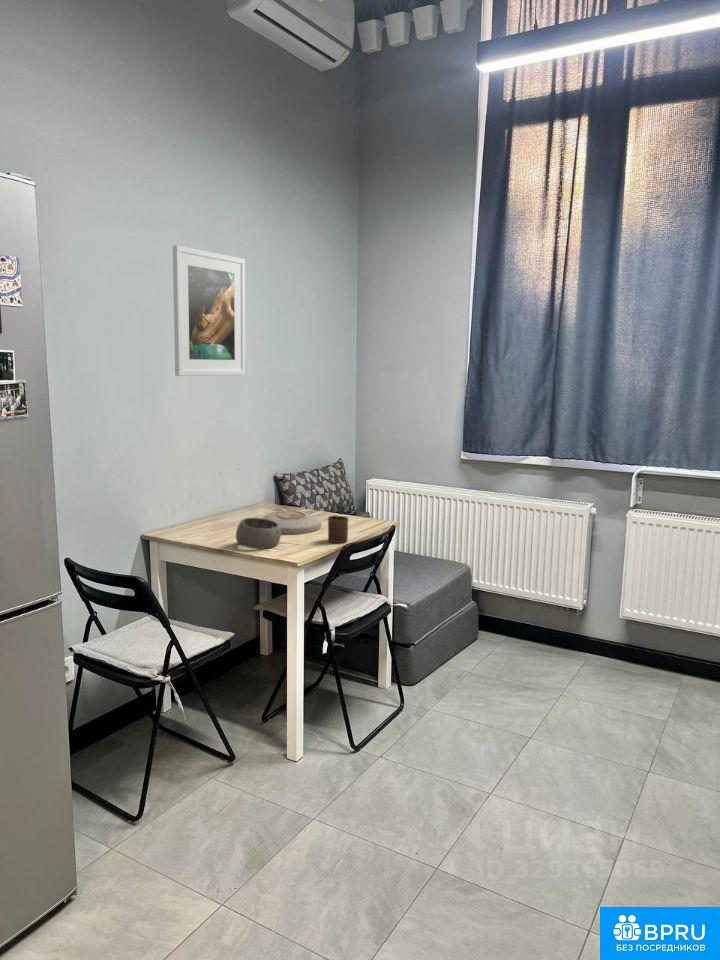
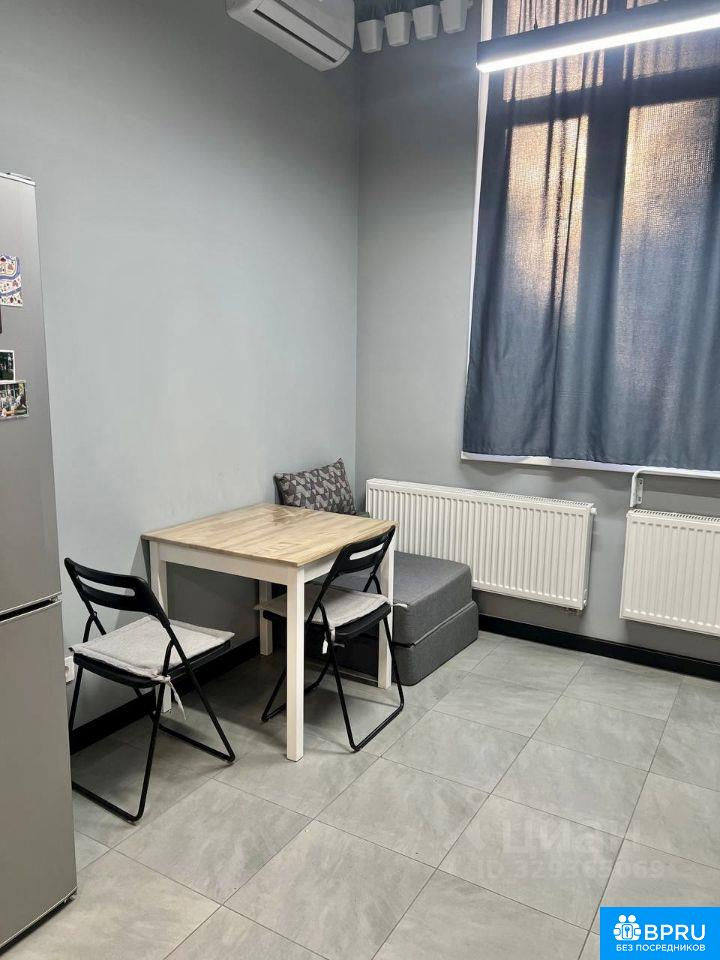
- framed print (211, 314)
- bowl (258, 532)
- plate (290, 520)
- cup (337, 529)
